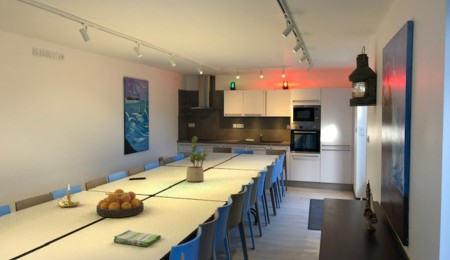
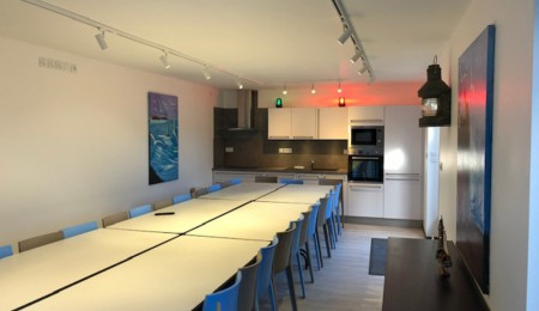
- candle holder (67, 194)
- dish towel (137, 237)
- fruit bowl (120, 201)
- potted plant (197, 158)
